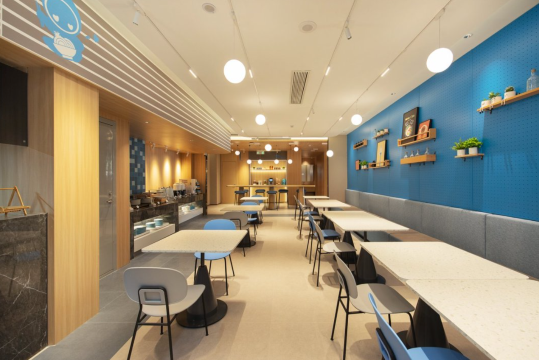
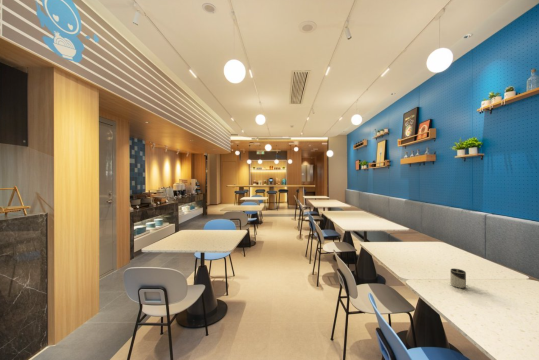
+ cup (458, 277)
